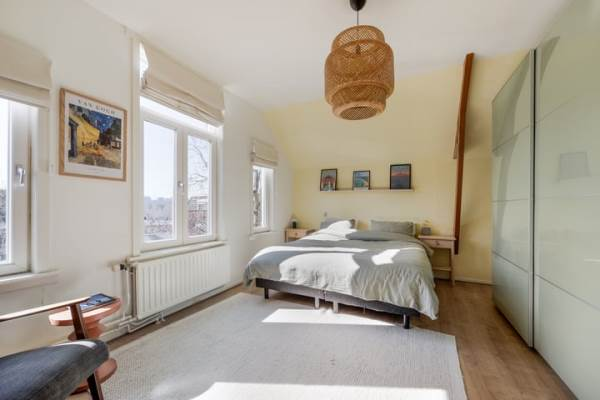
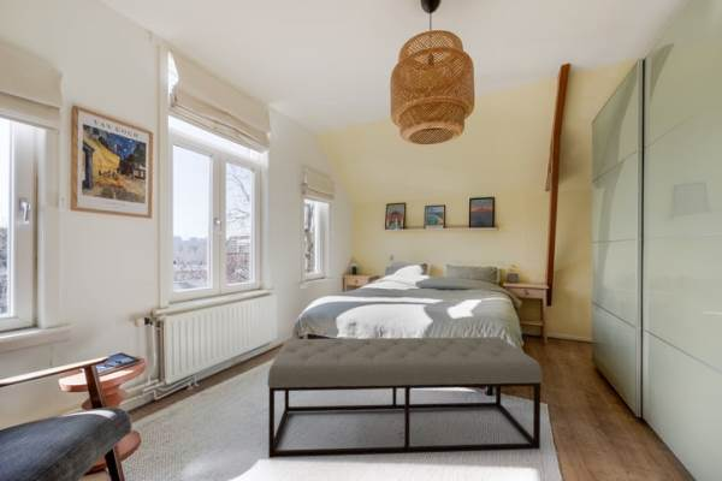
+ bench (400, 387)
